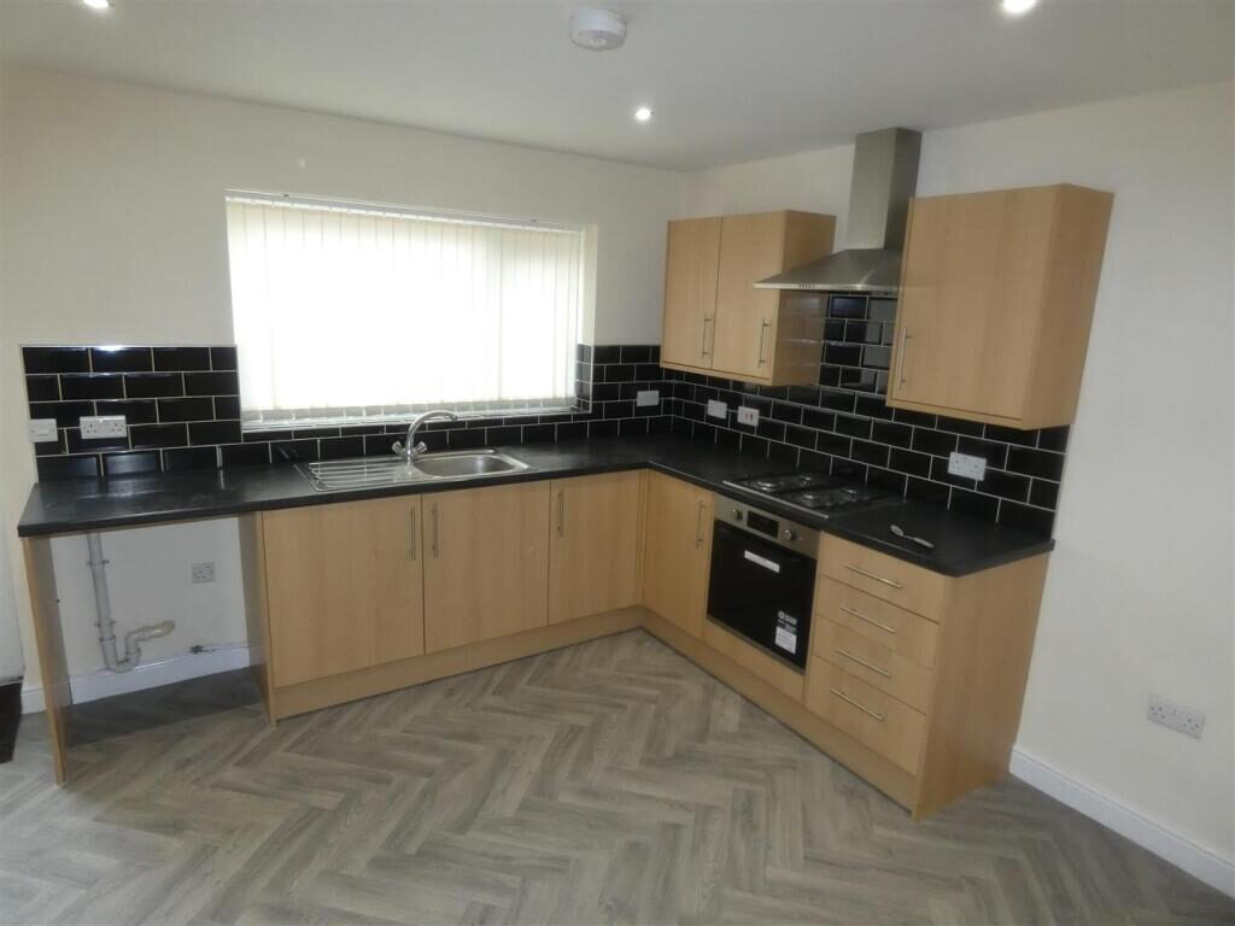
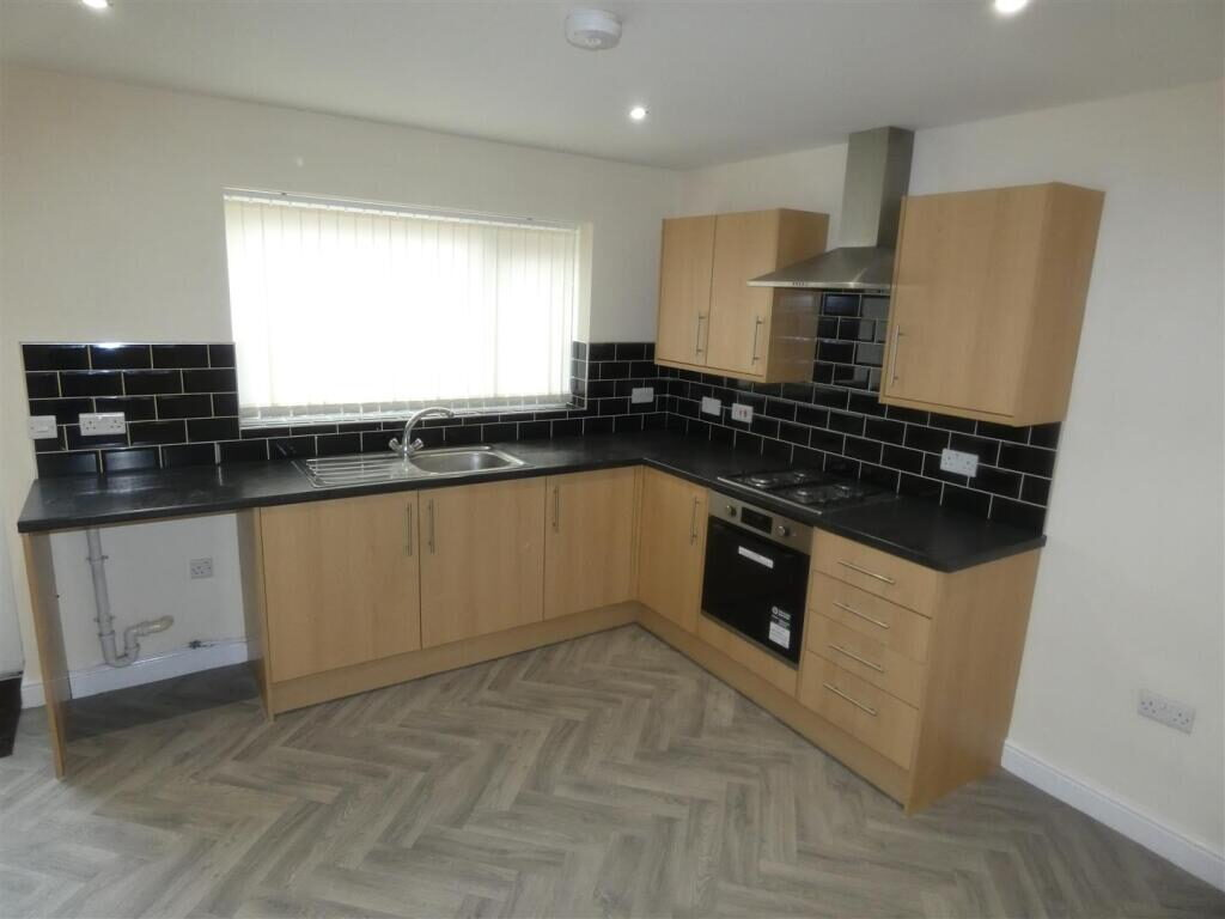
- spoon (911, 538)
